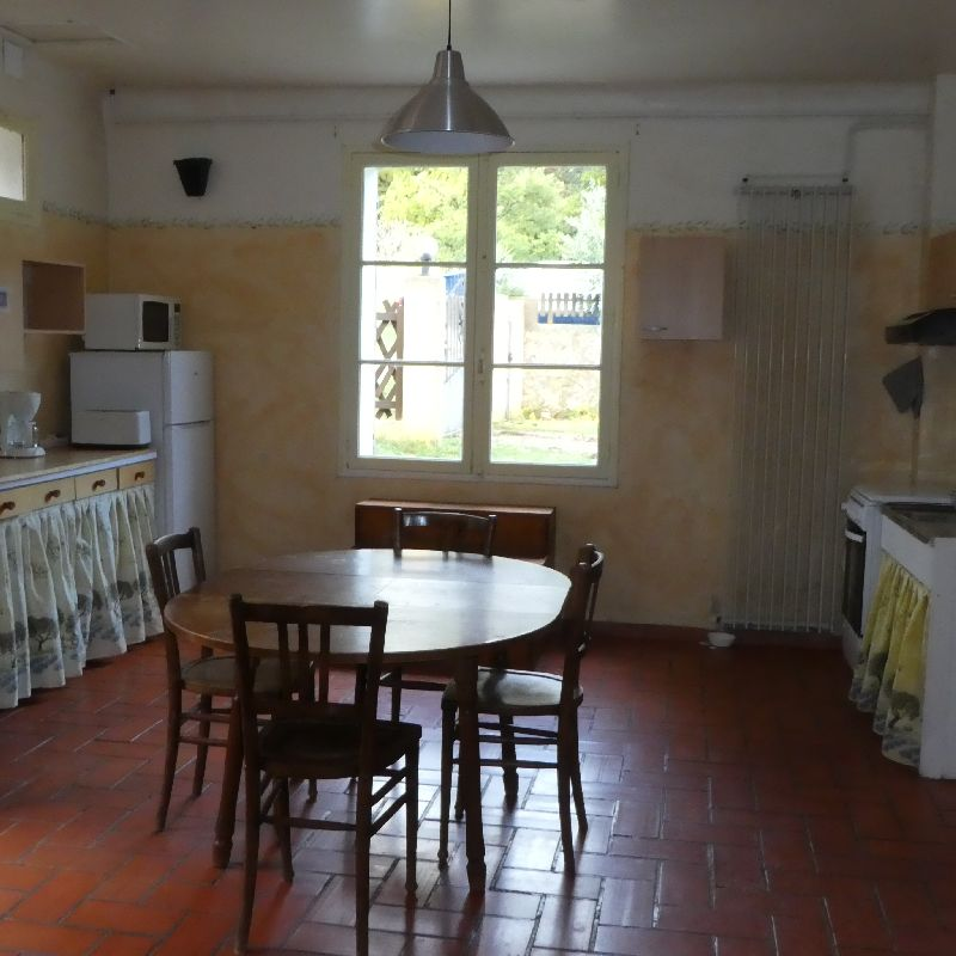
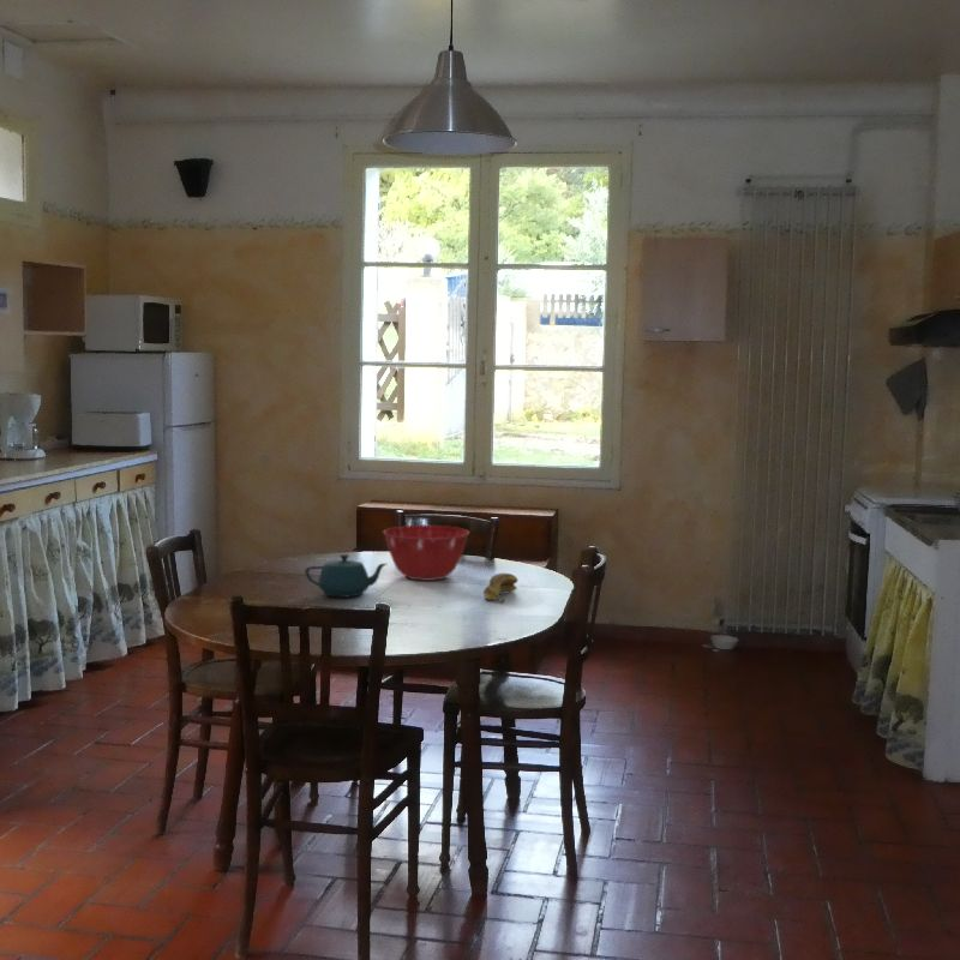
+ teapot (346, 574)
+ mixing bowl (425, 553)
+ banana (500, 586)
